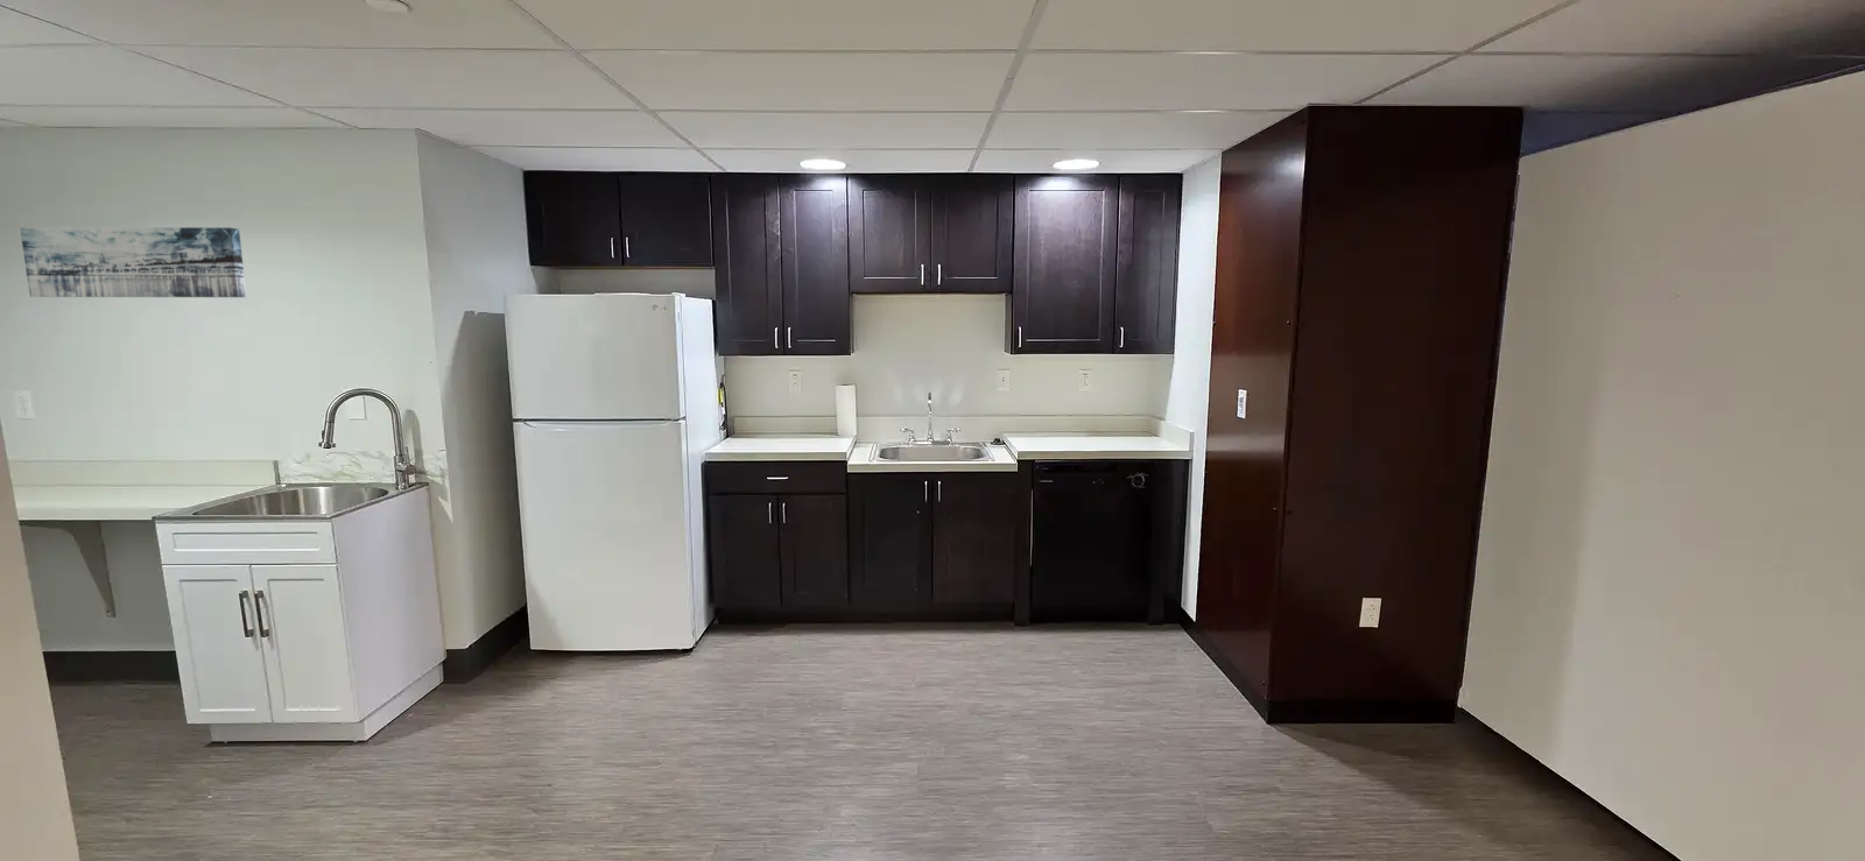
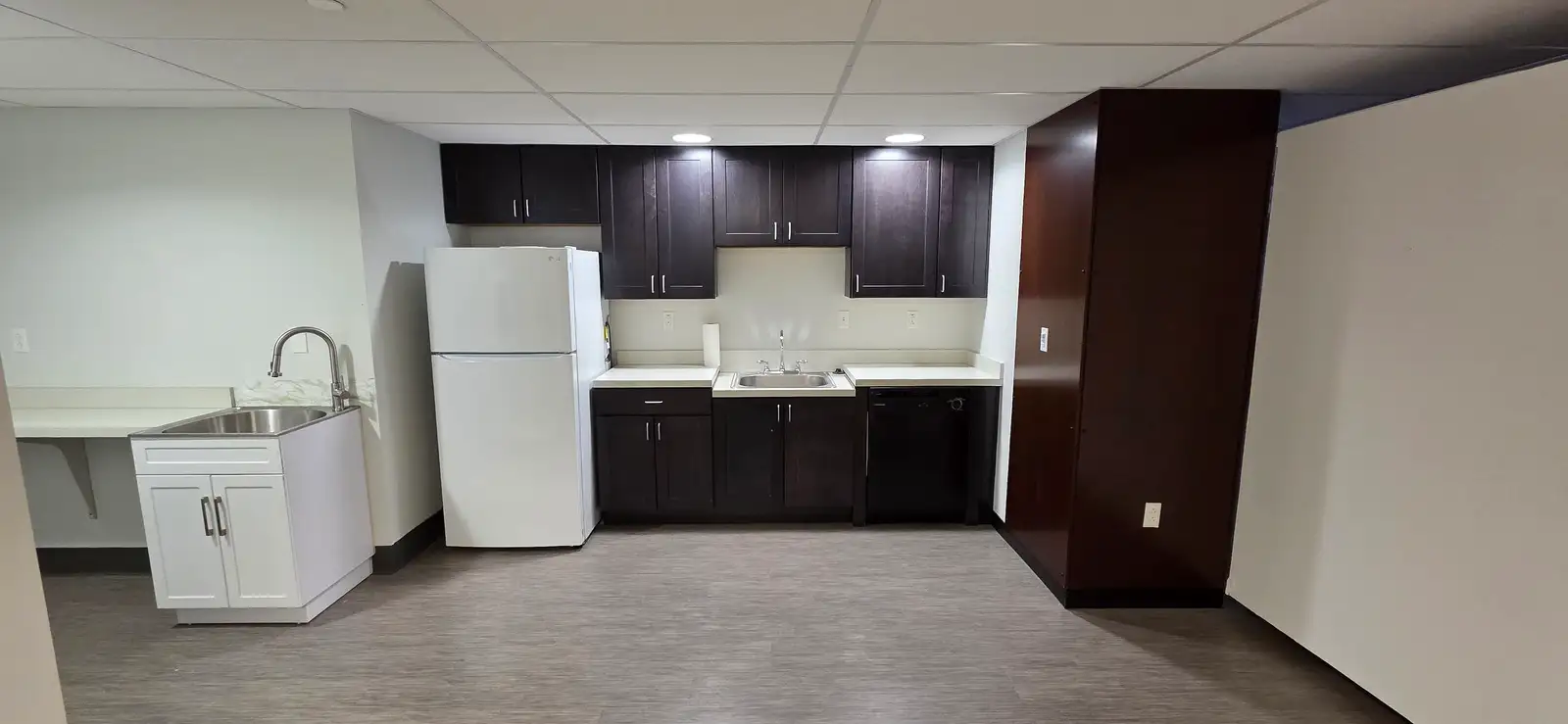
- wall art (134, 262)
